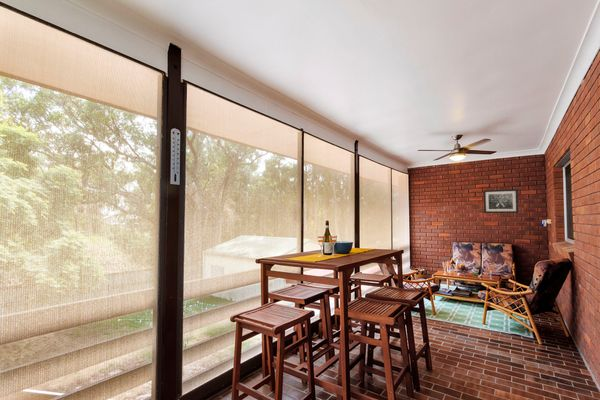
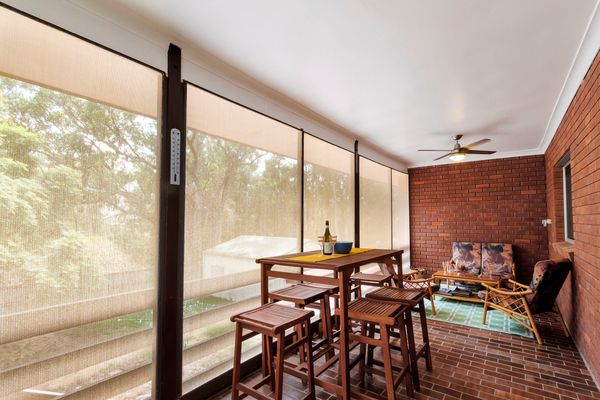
- wall art (500, 201)
